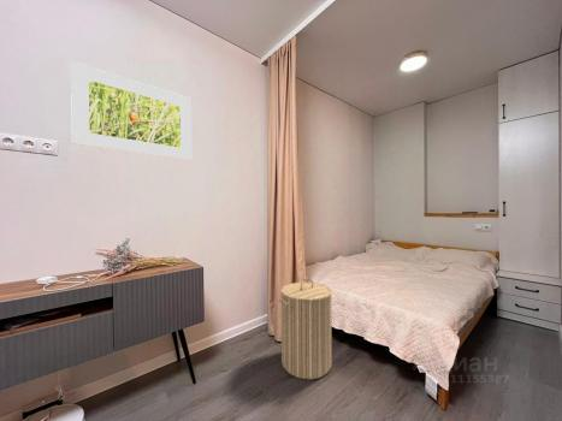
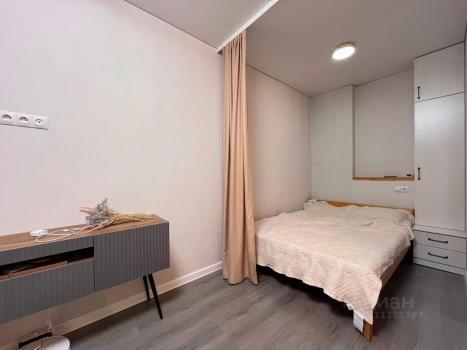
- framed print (140, 118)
- laundry hamper (306, 320)
